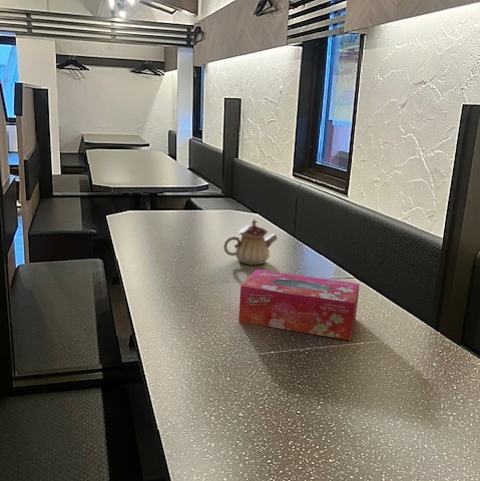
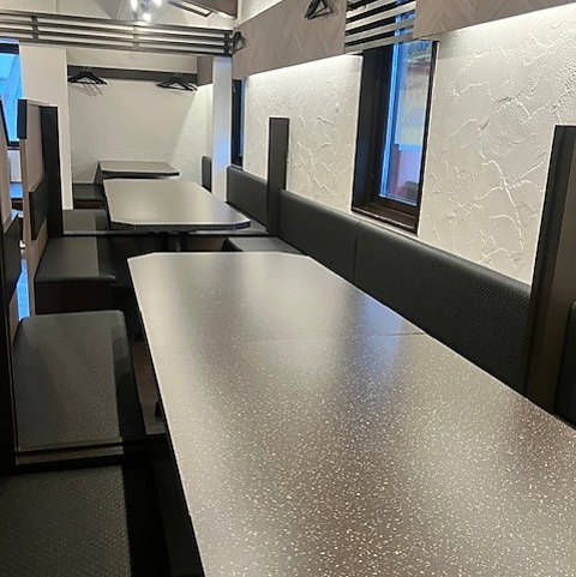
- tissue box (300, 302)
- teapot (250, 240)
